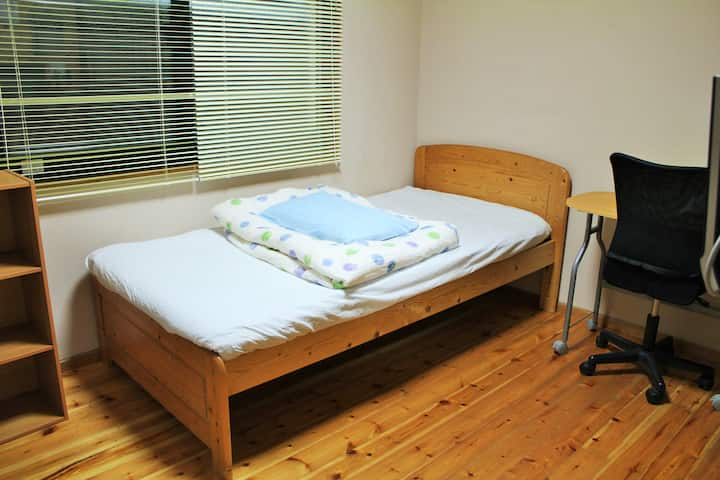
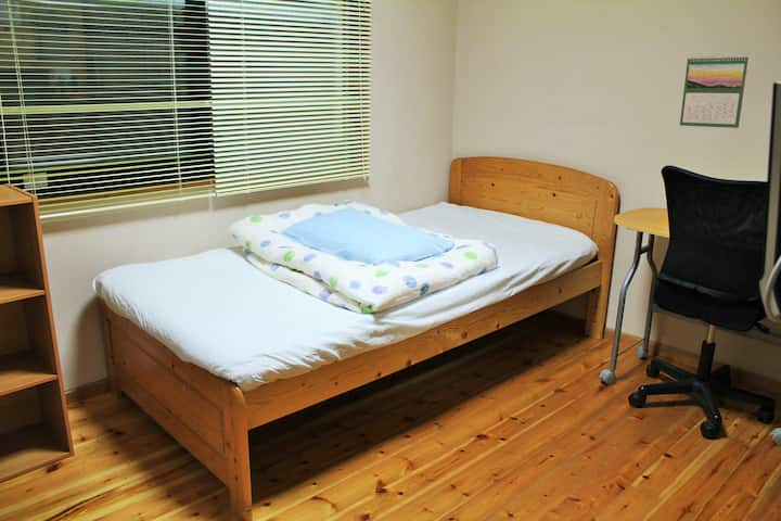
+ calendar (713, 90)
